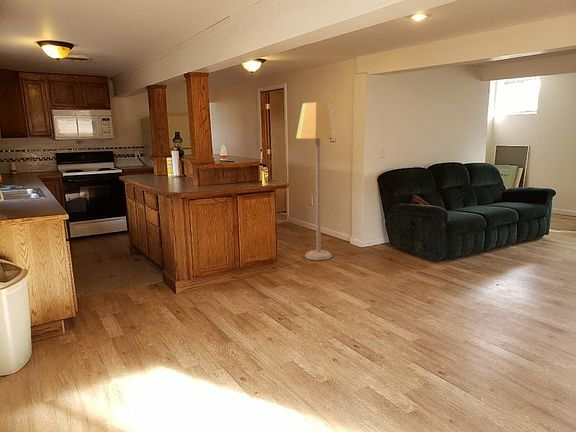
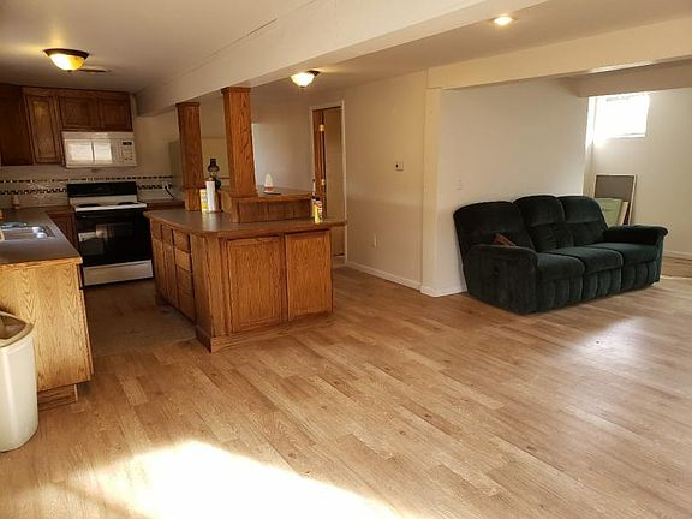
- lamp (318, 182)
